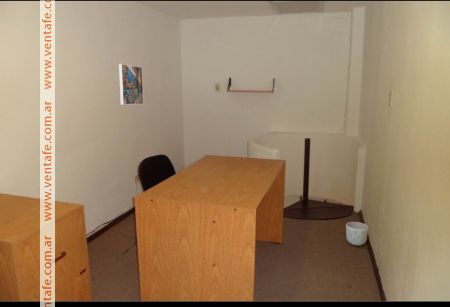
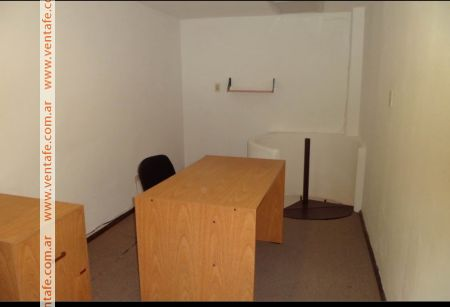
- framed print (131, 85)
- planter (356, 234)
